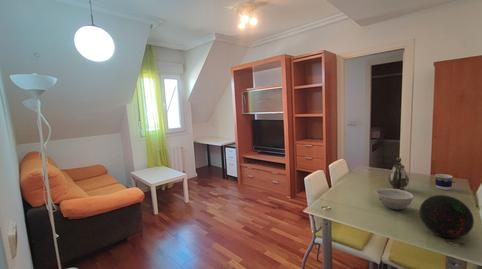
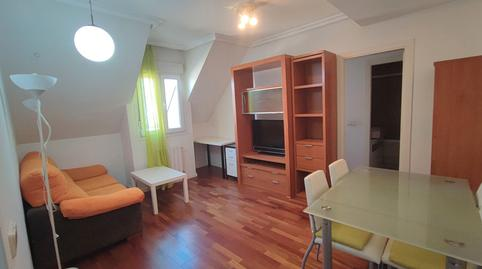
- cup (443, 181)
- teapot (398, 173)
- decorative orb (445, 215)
- bowl (393, 200)
